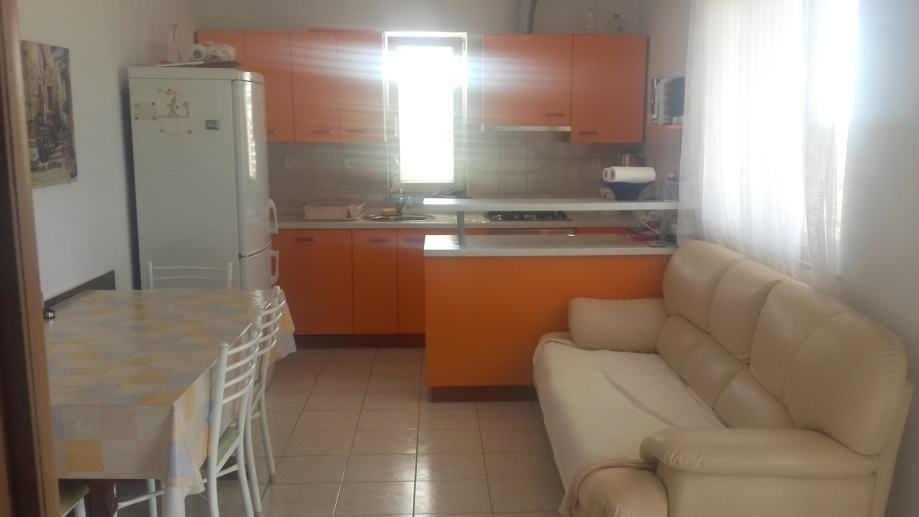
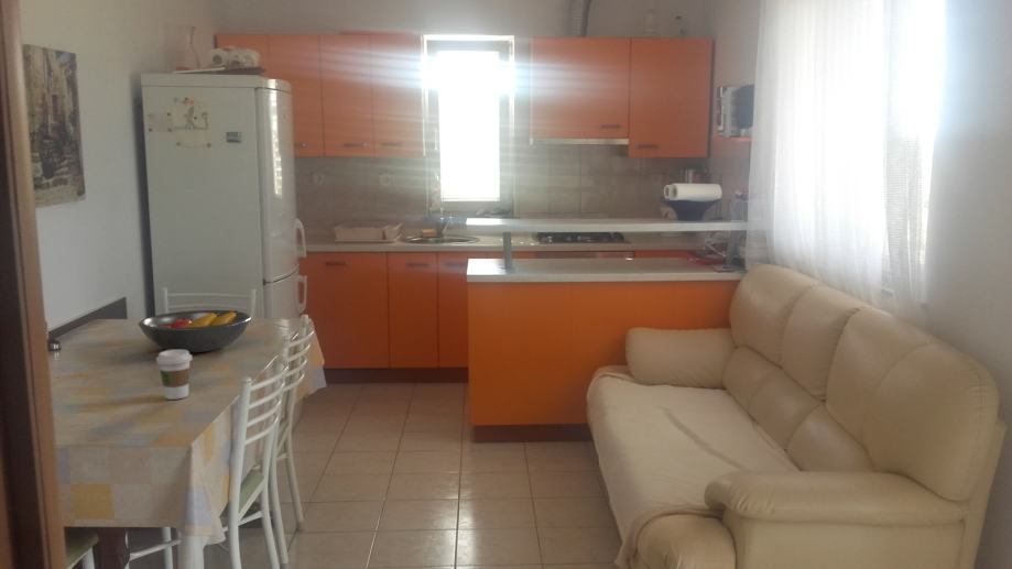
+ coffee cup (175, 374)
+ fruit bowl (196, 329)
